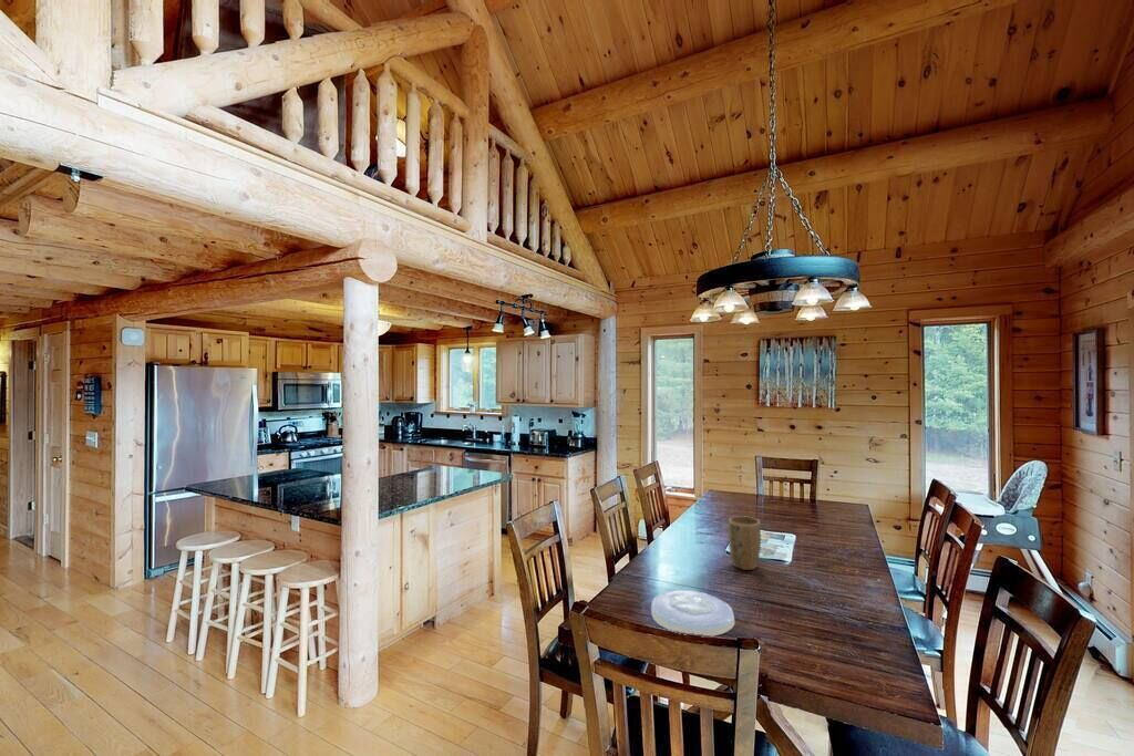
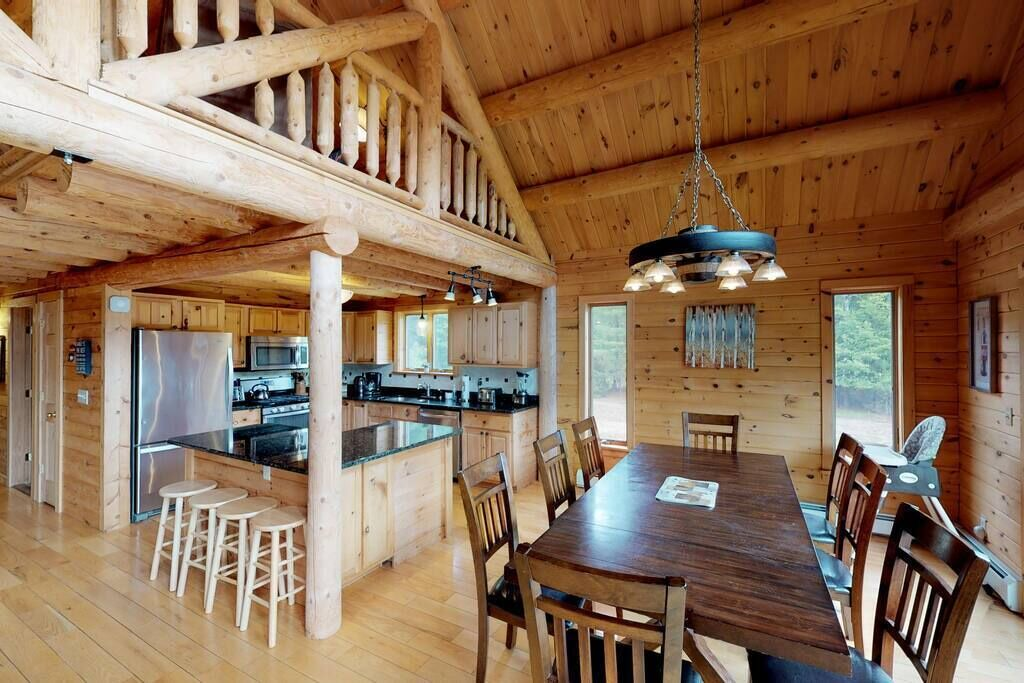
- plant pot (744, 542)
- plate (691, 609)
